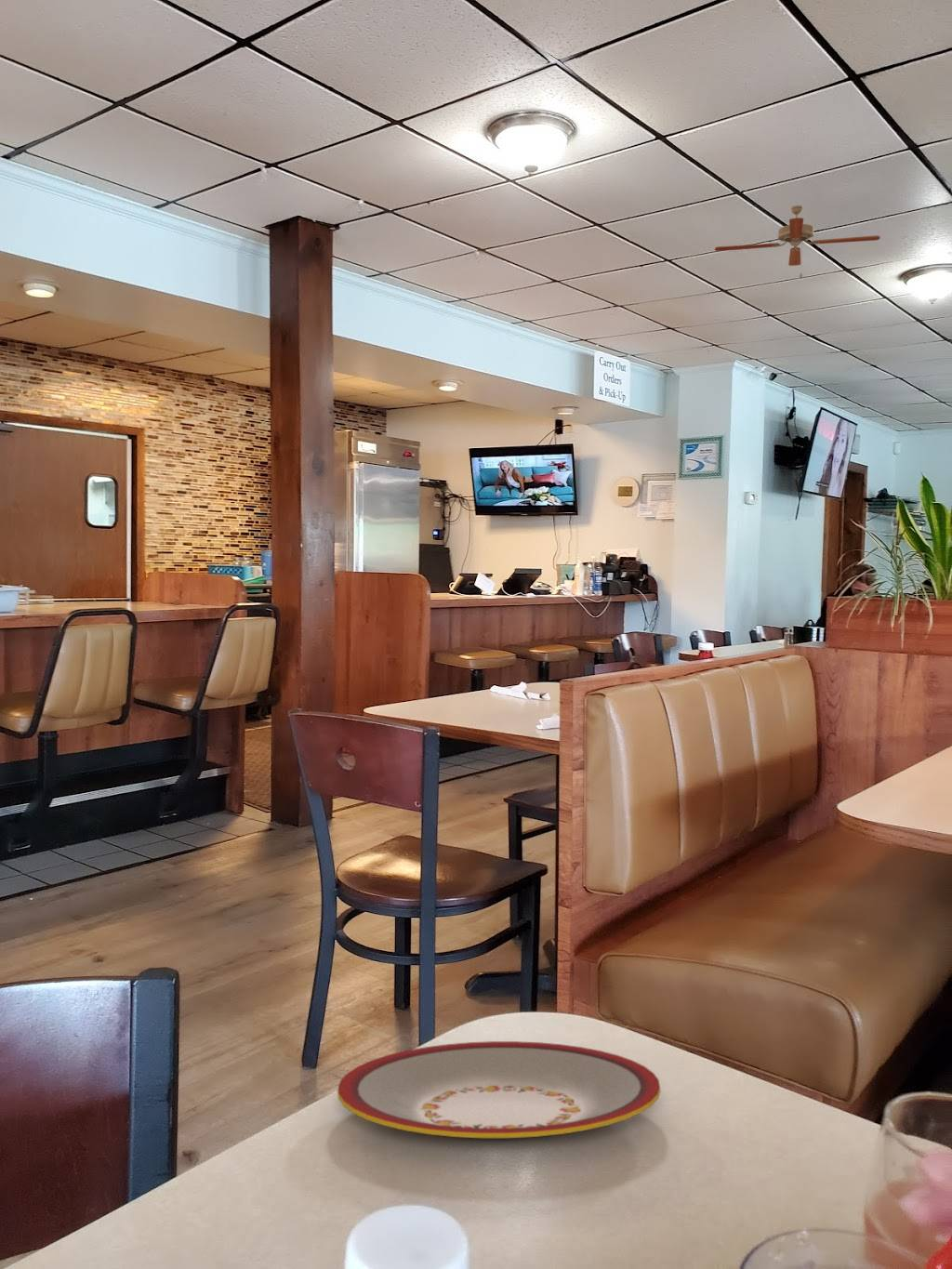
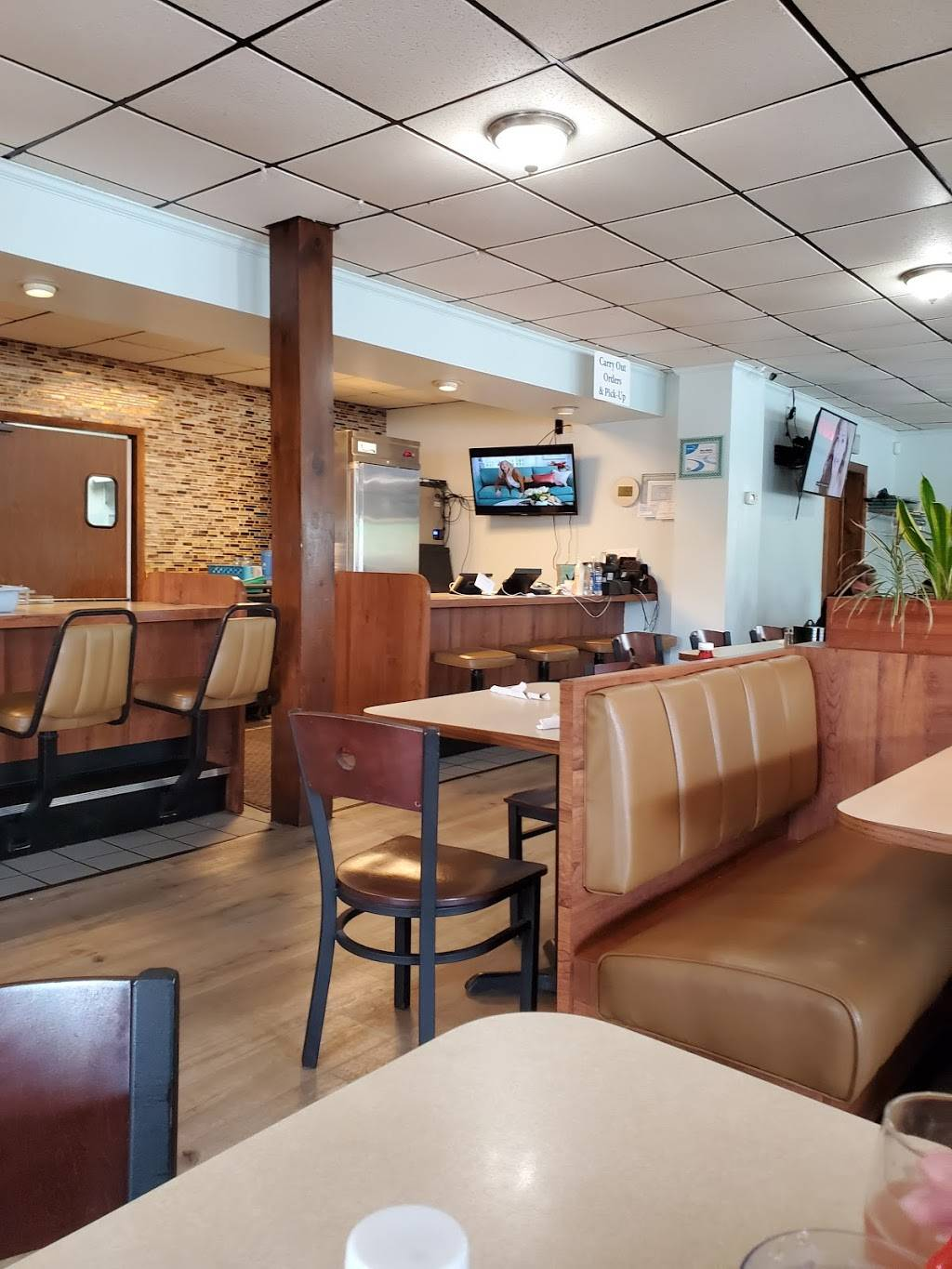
- plate (499, 1097)
- ceiling fan (795, 243)
